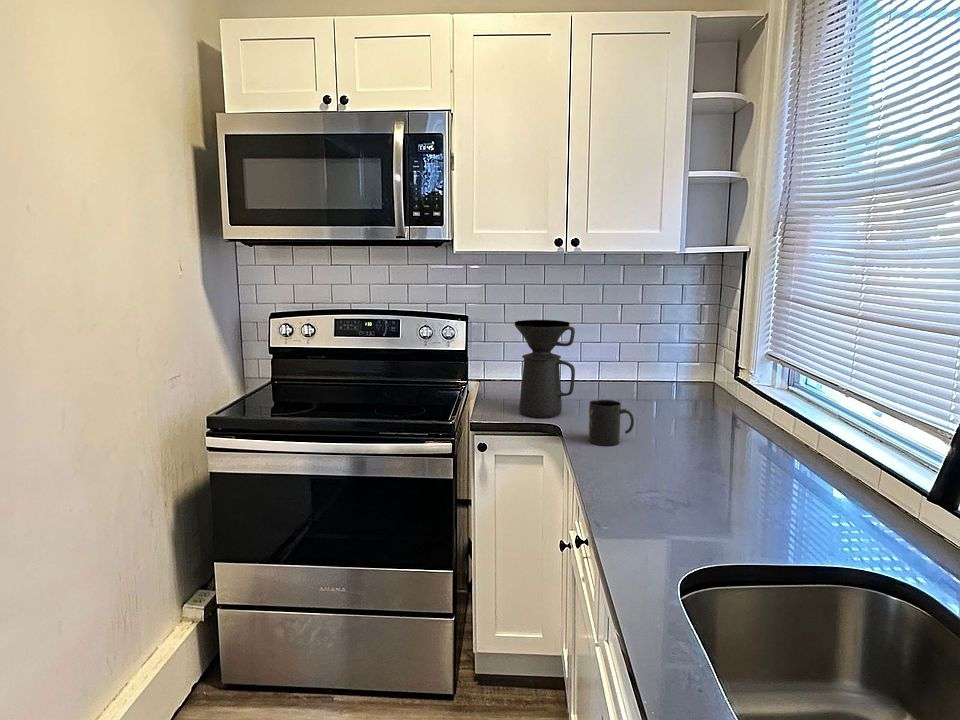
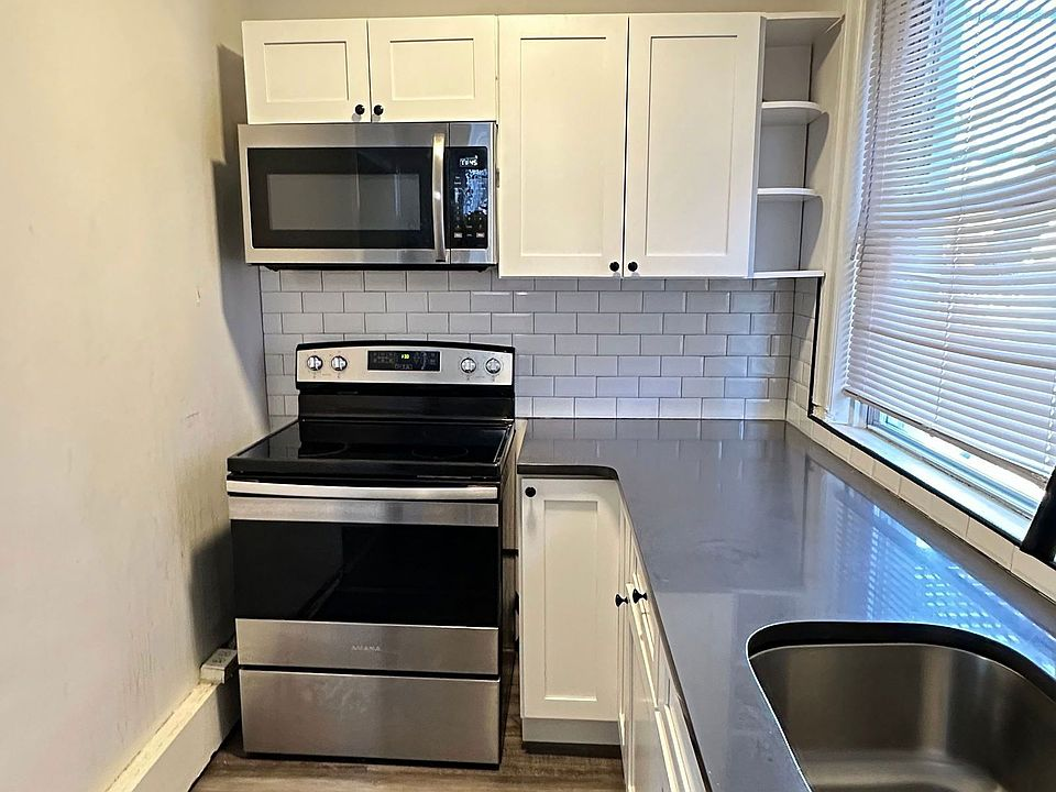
- coffee maker (541, 368)
- mug (611, 422)
